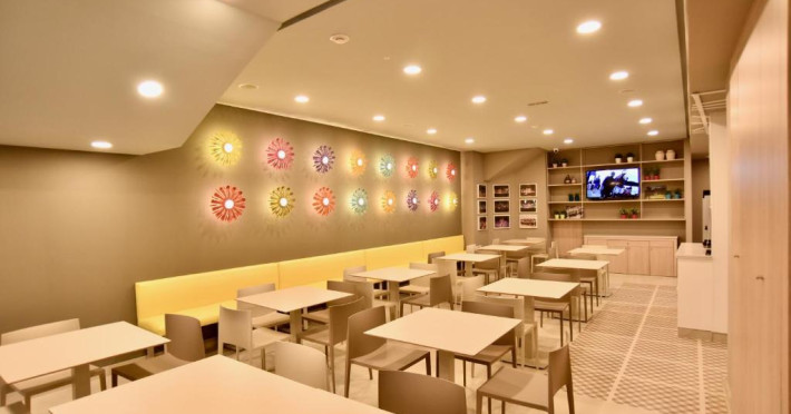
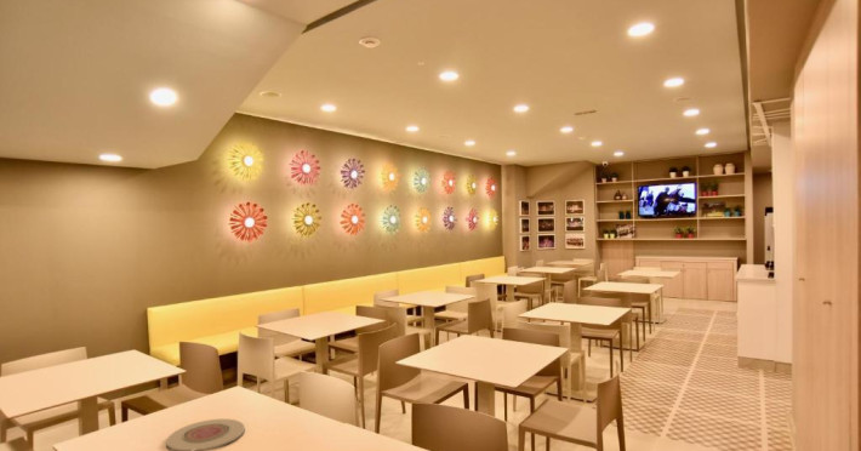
+ plate (206, 433)
